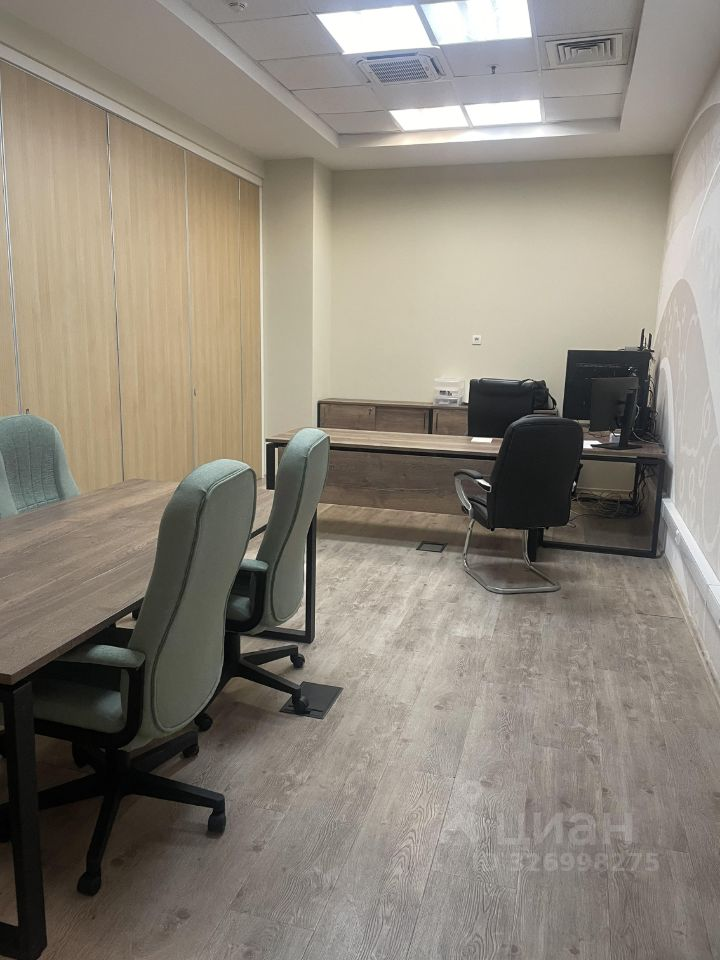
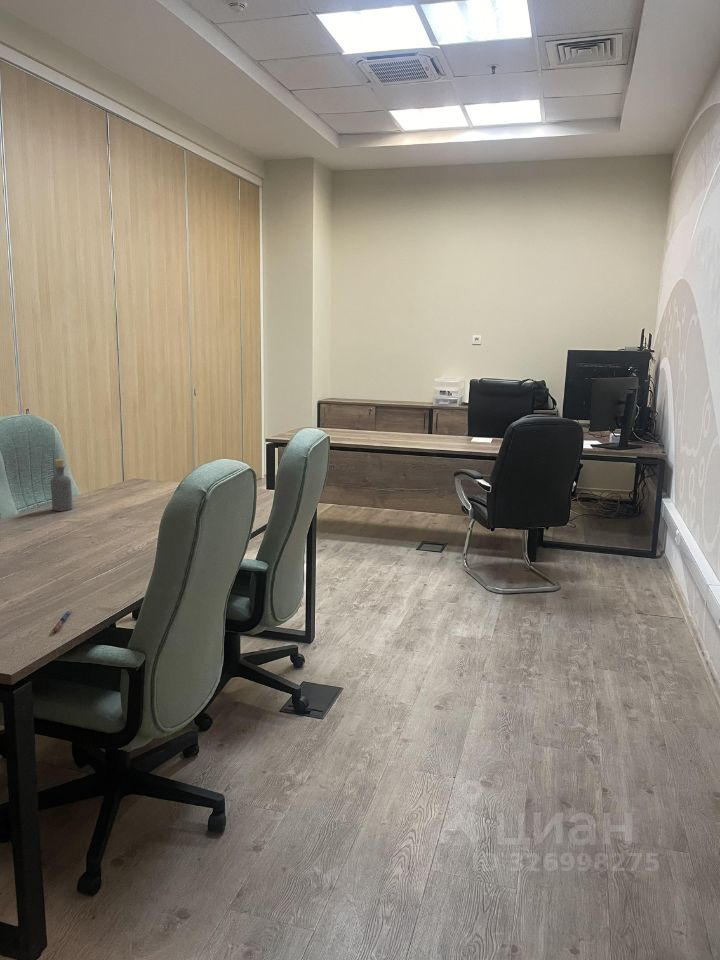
+ pen (62, 619)
+ bottle (61, 484)
